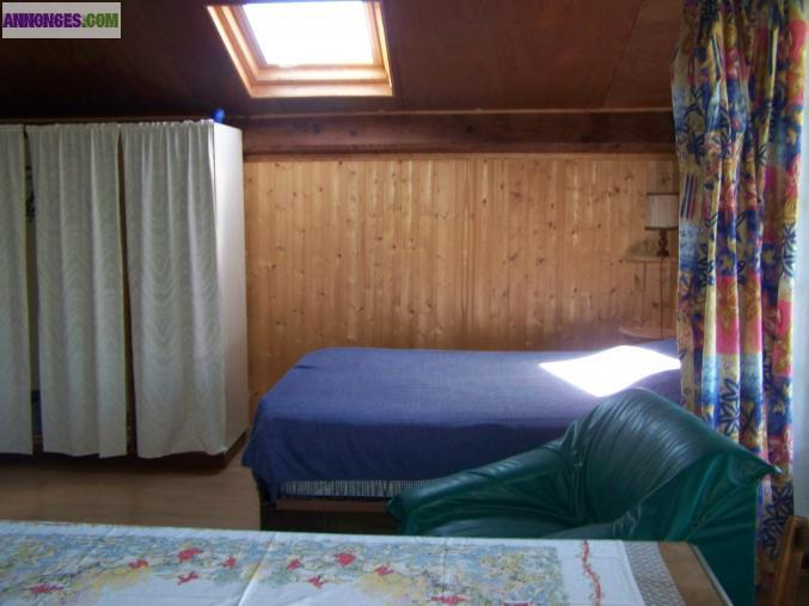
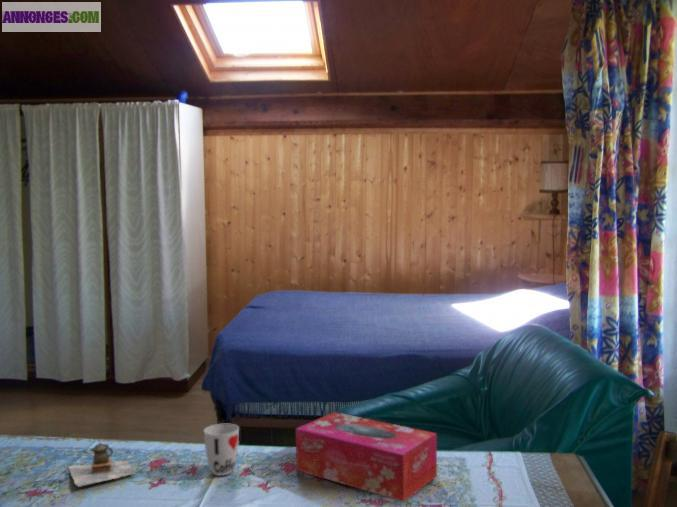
+ cup (221, 450)
+ teapot (101, 456)
+ tissue box (365, 452)
